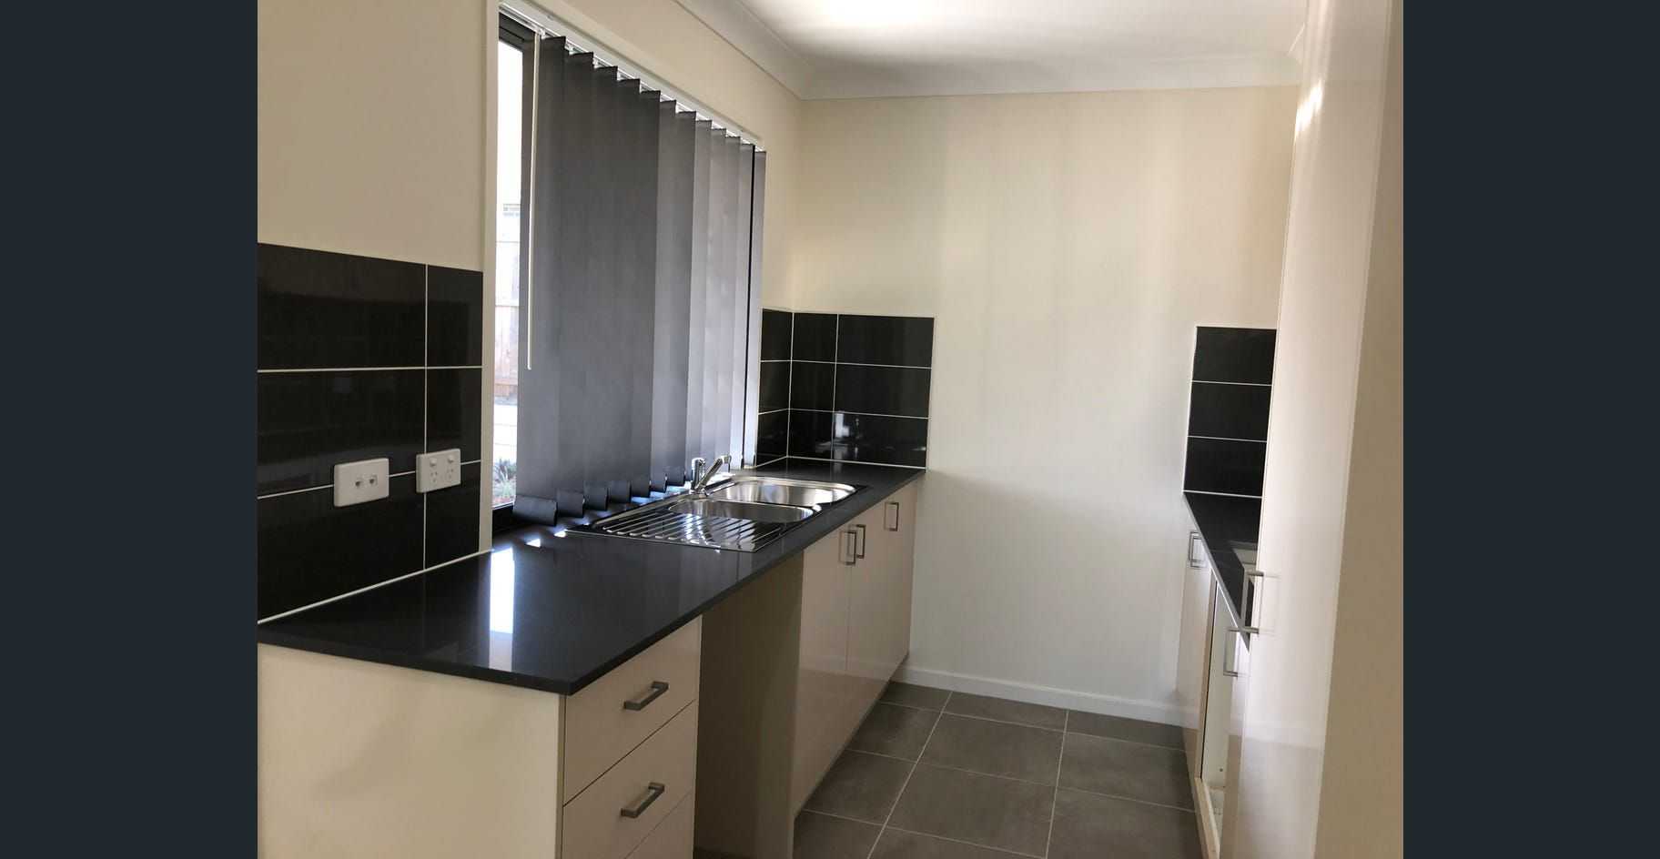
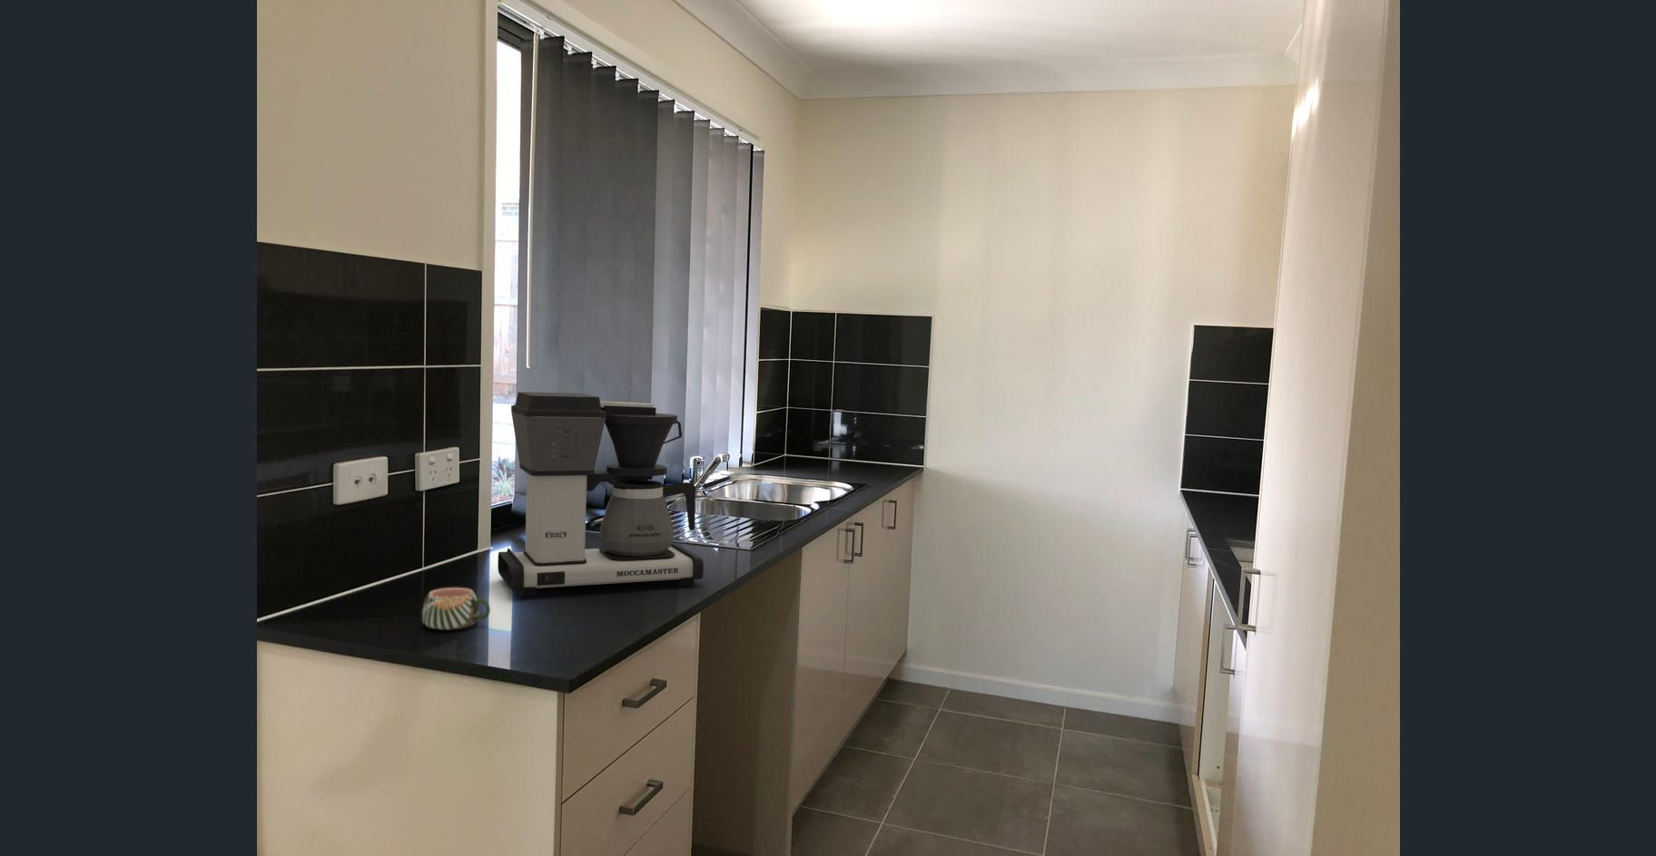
+ coffee maker (609, 484)
+ mug (457, 608)
